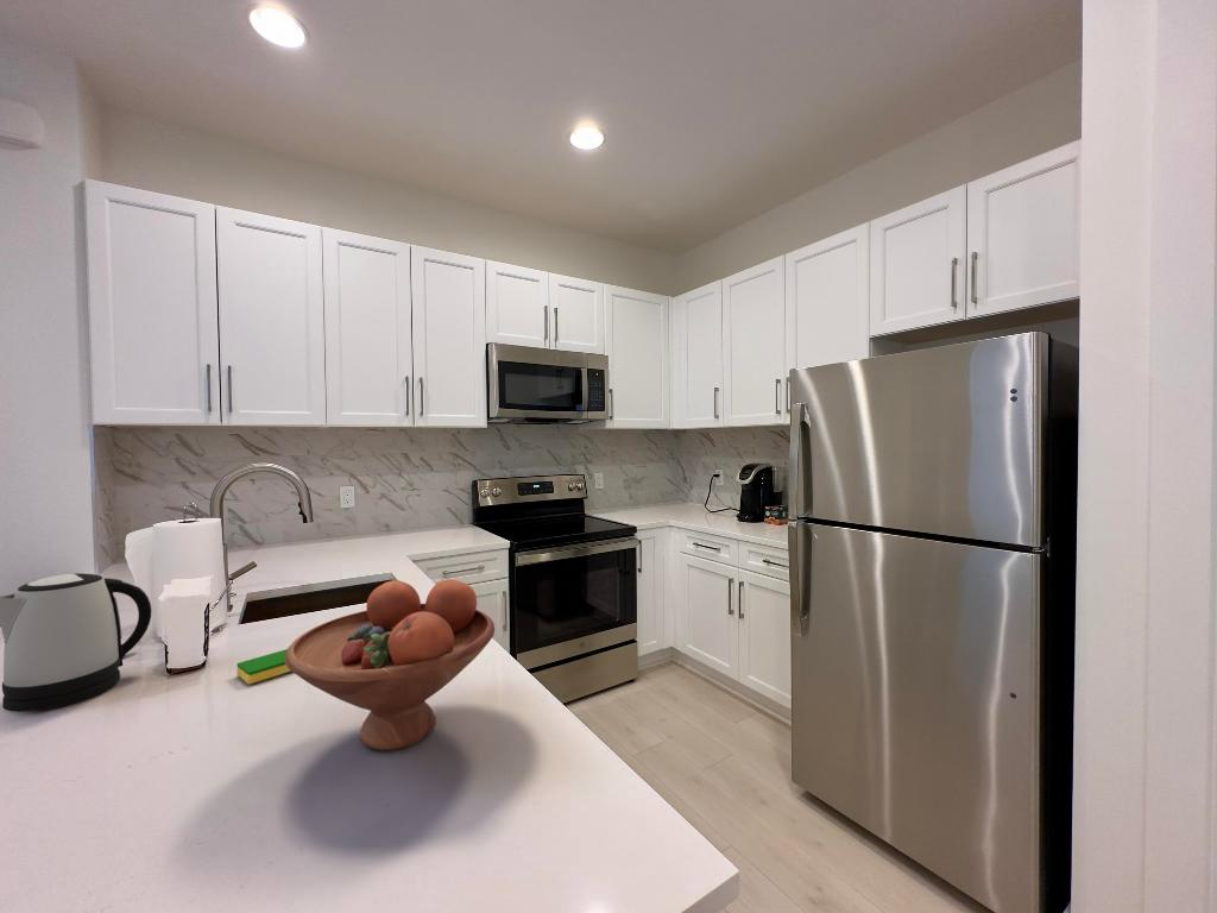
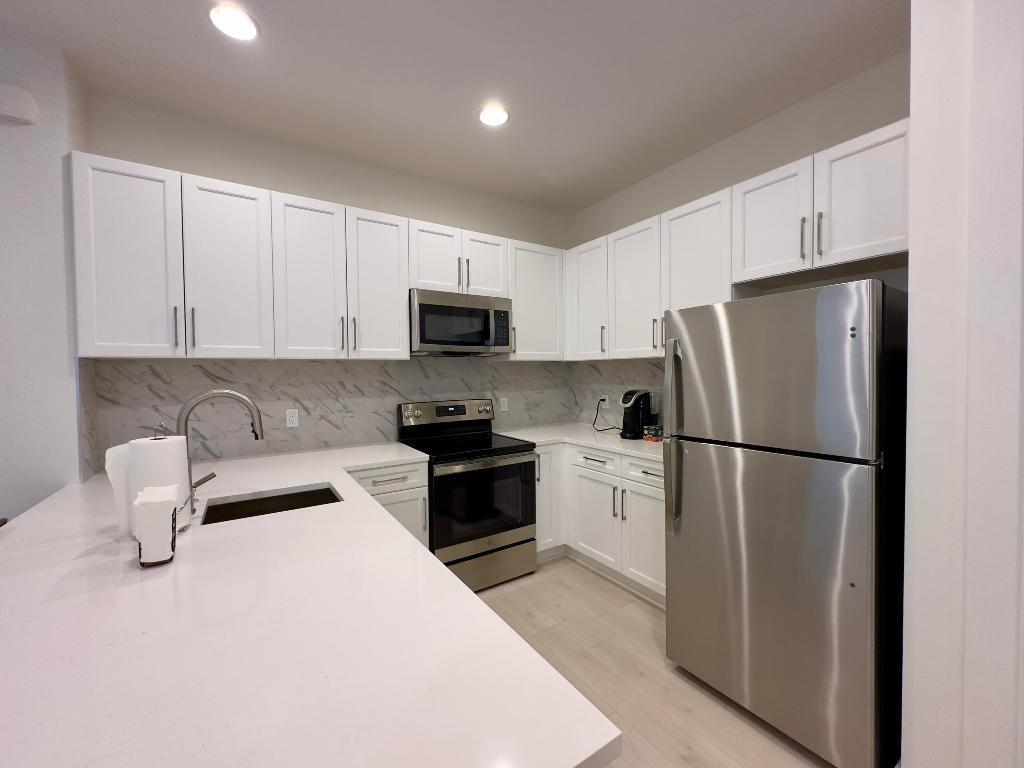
- dish sponge (282, 661)
- kettle (80, 630)
- fruit bowl (397, 662)
